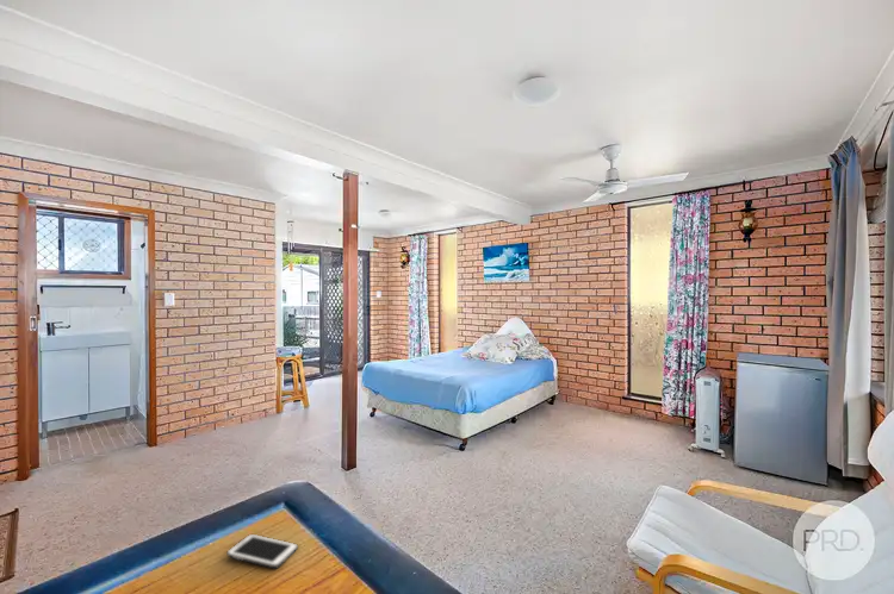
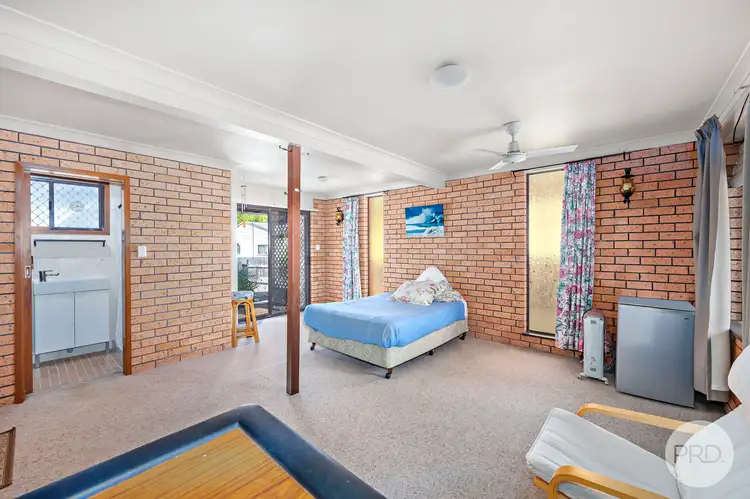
- cell phone (262, 550)
